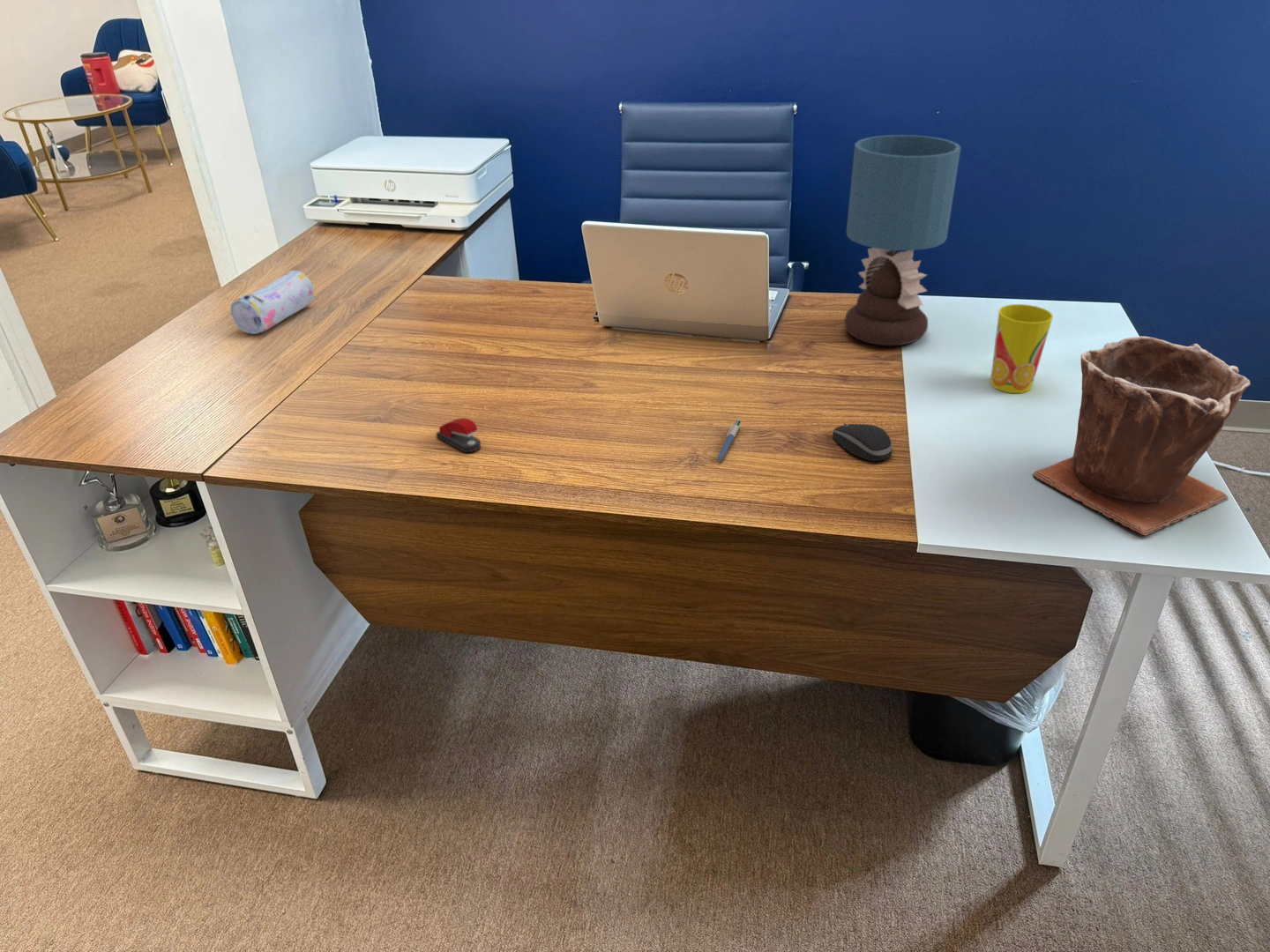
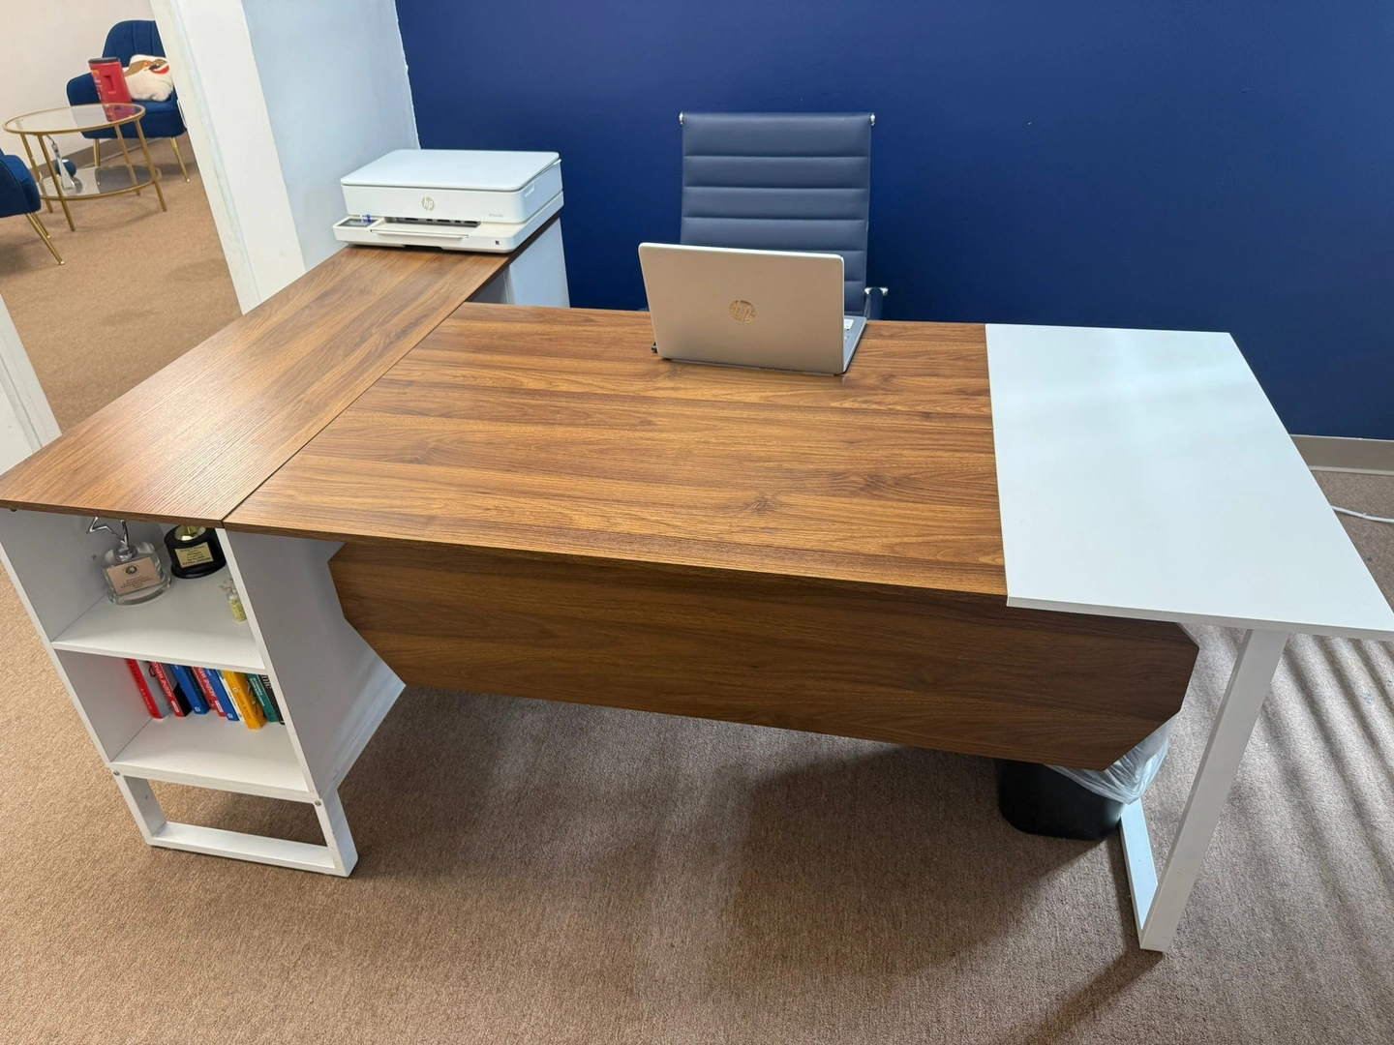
- pencil case (273, 301)
- stapler (459, 429)
- pen (728, 439)
- plant pot (1146, 426)
- table lamp (894, 244)
- cup (1018, 349)
- computer mouse (863, 436)
